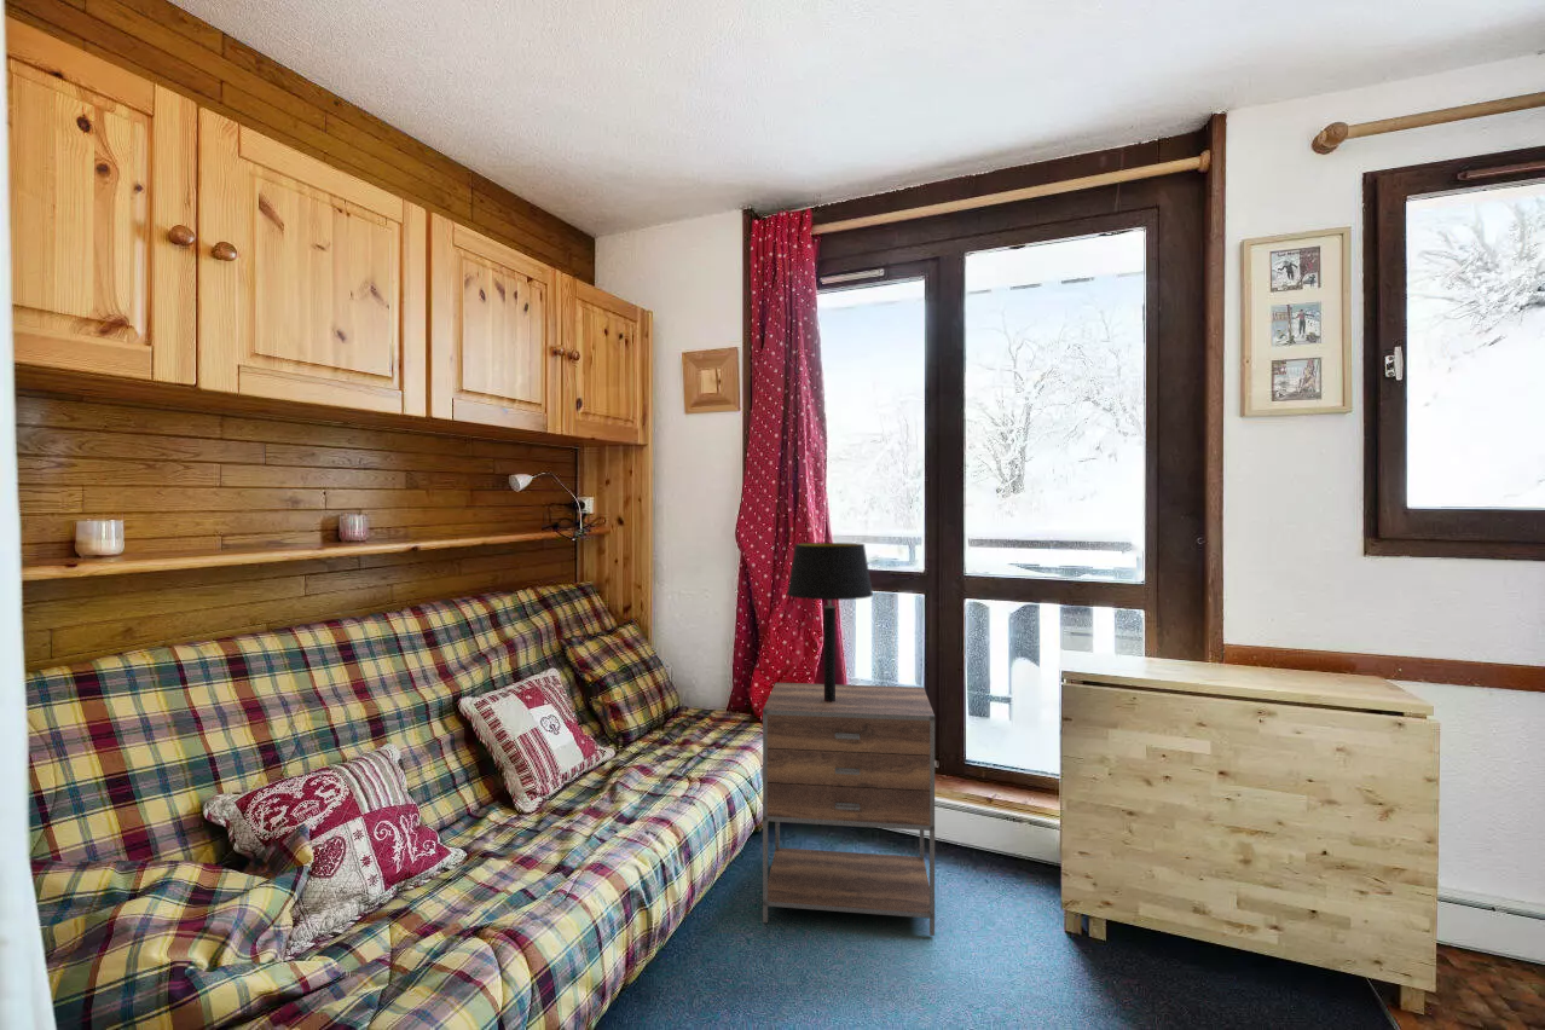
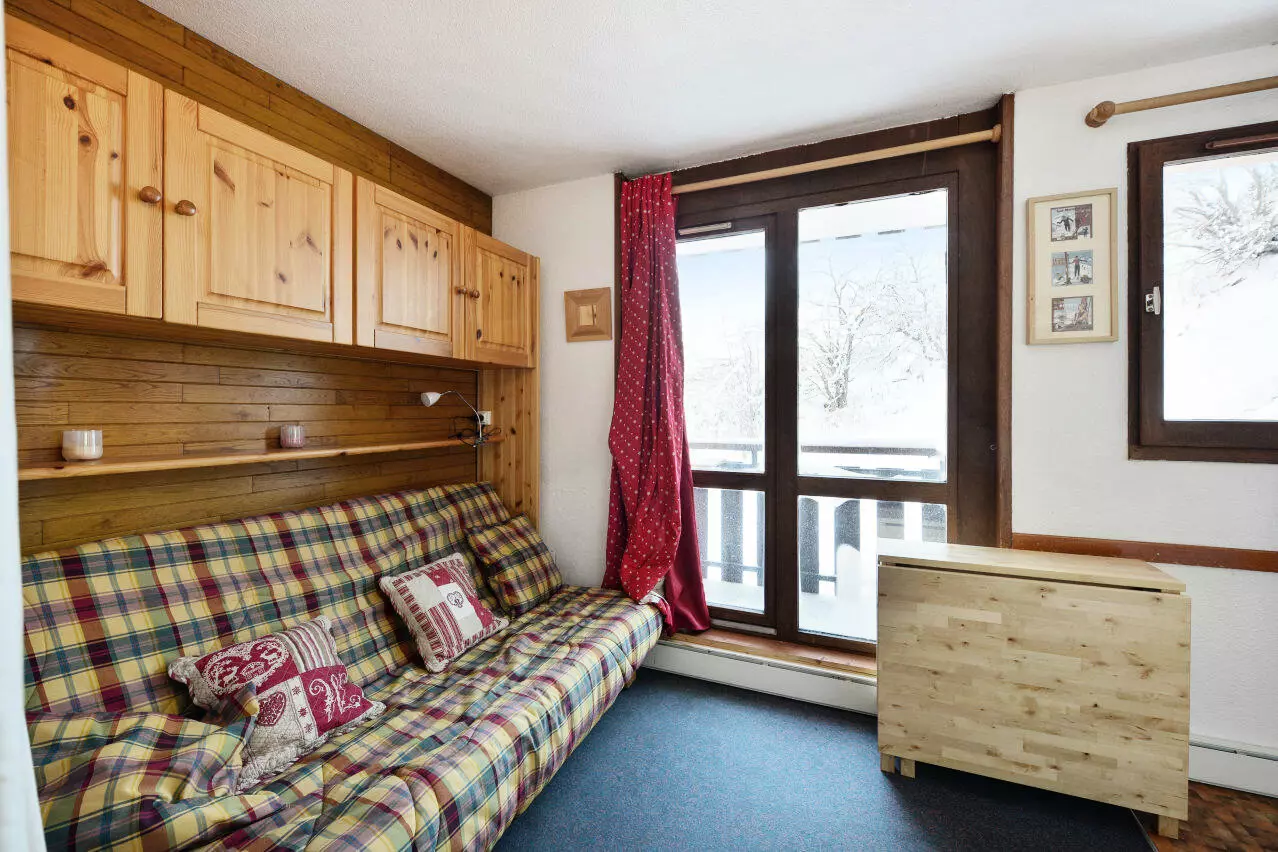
- table lamp (829, 621)
- nightstand (847, 799)
